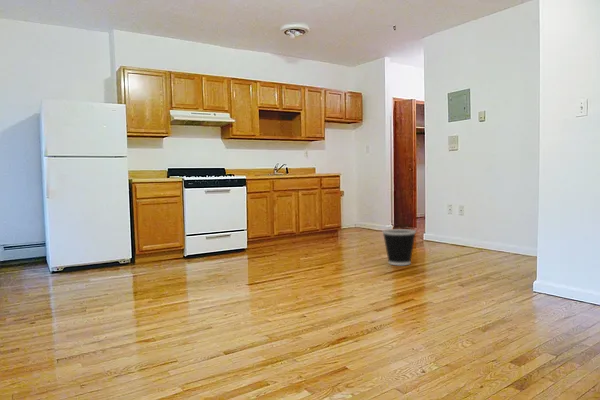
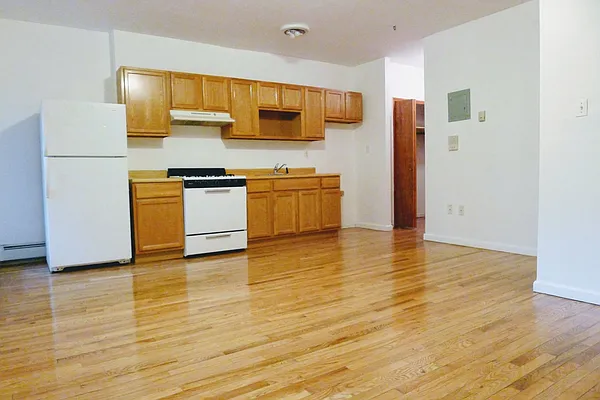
- wastebasket (399, 247)
